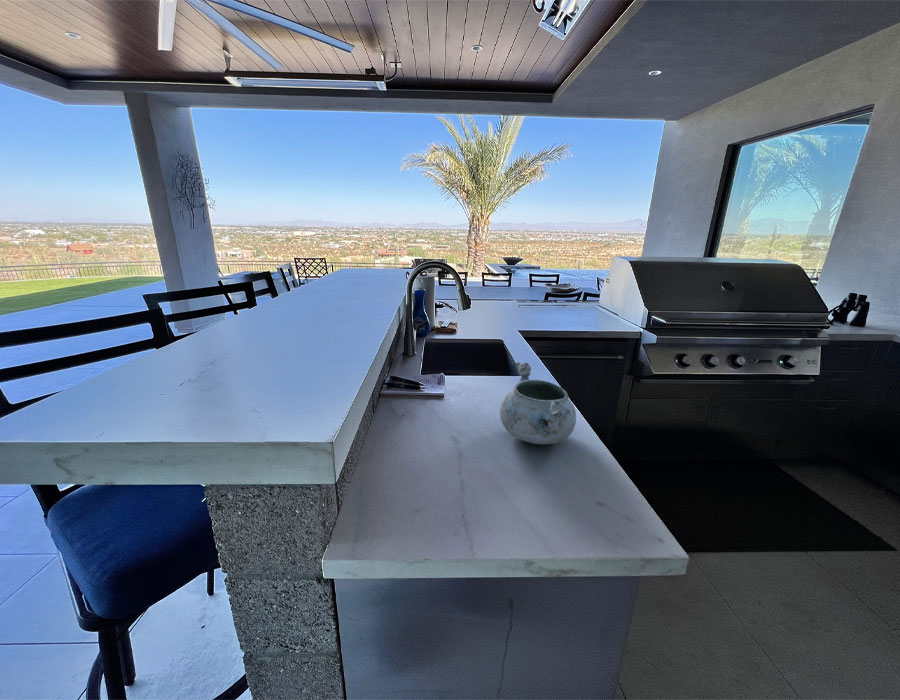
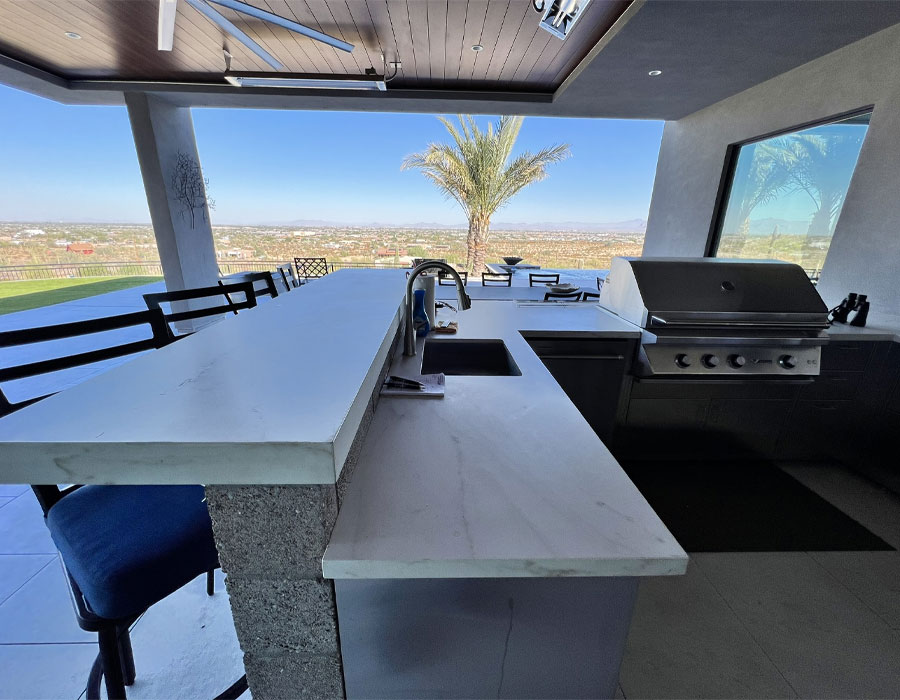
- decorative bowl (538, 408)
